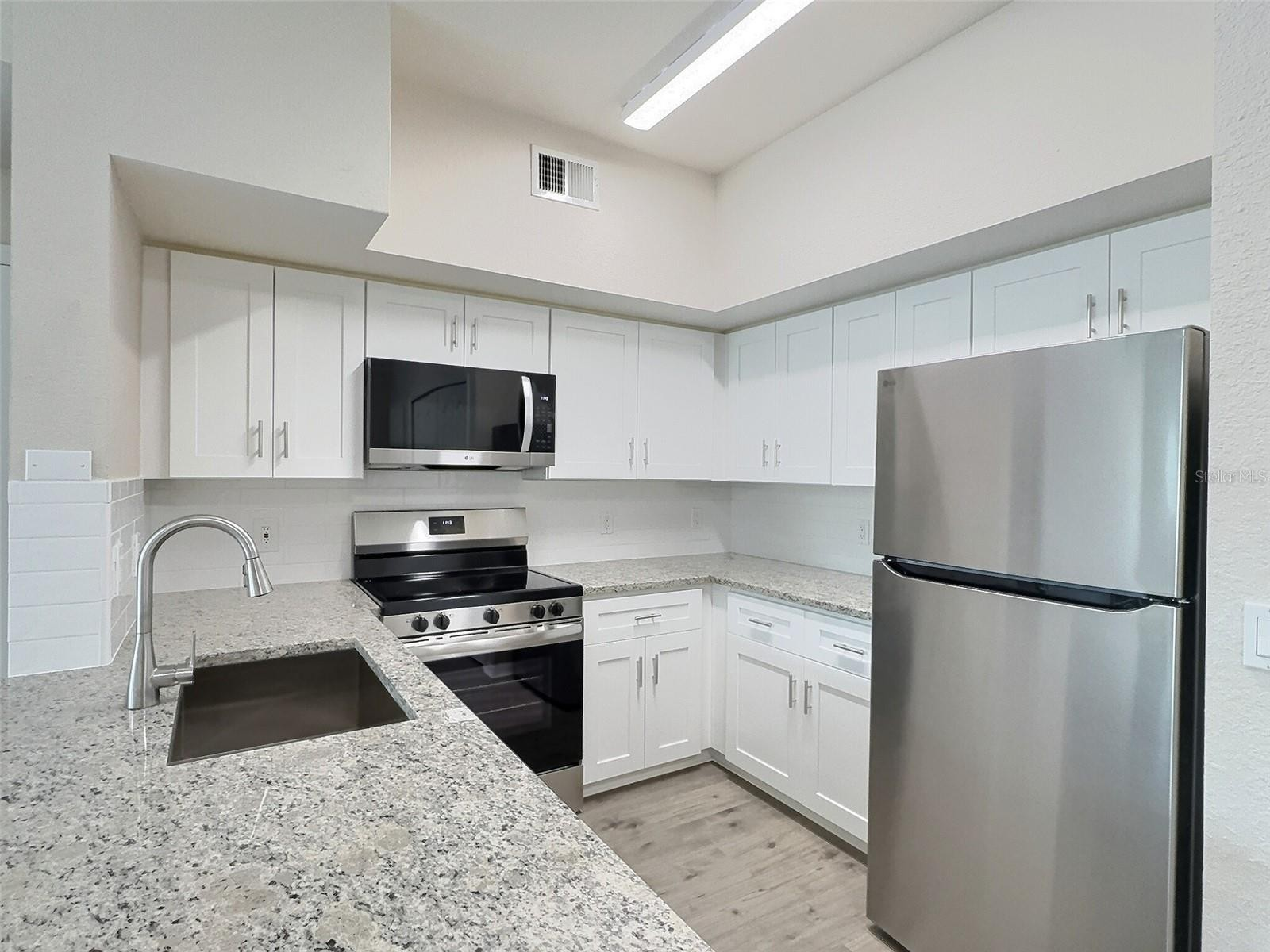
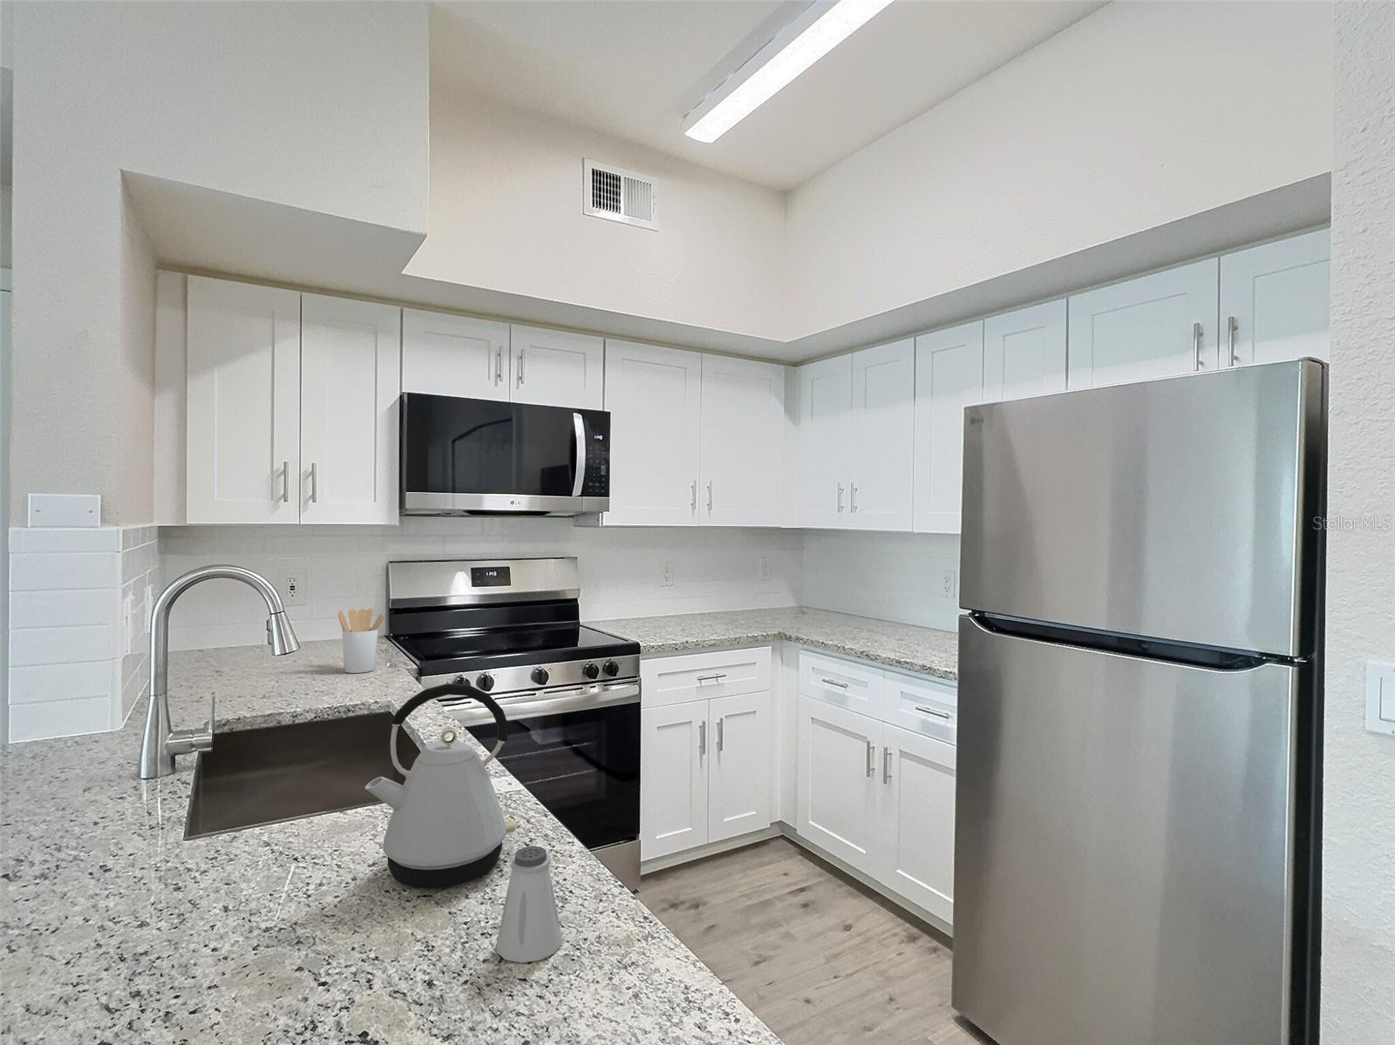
+ kettle (443, 776)
+ utensil holder (359, 639)
+ saltshaker (531, 898)
